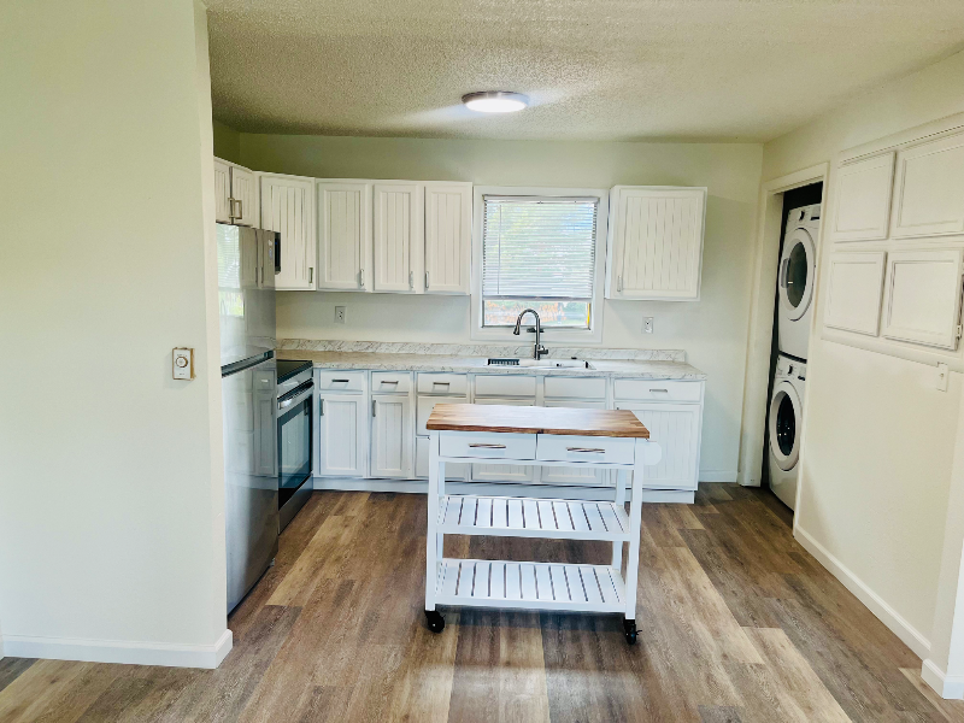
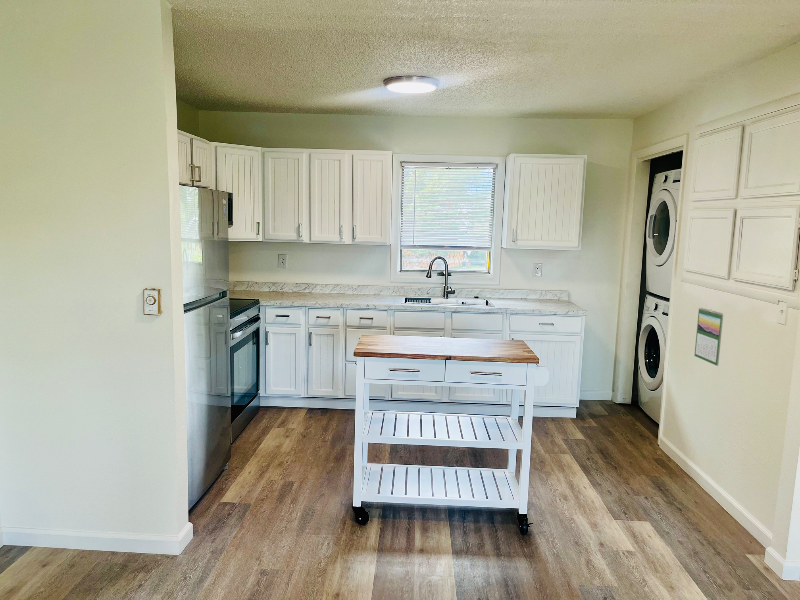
+ calendar (708, 335)
